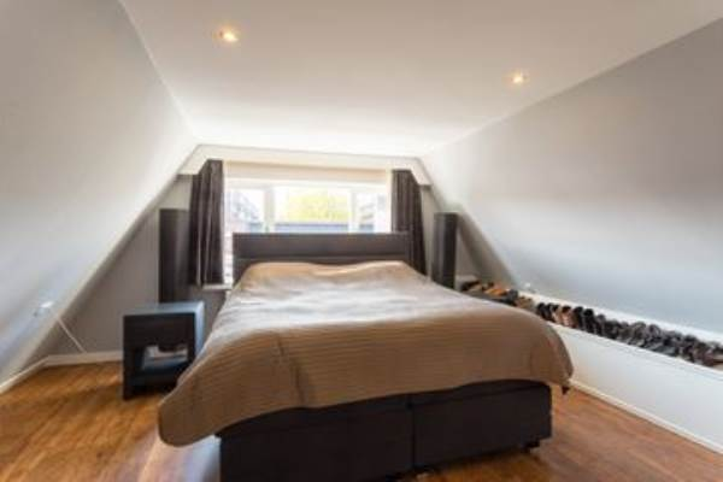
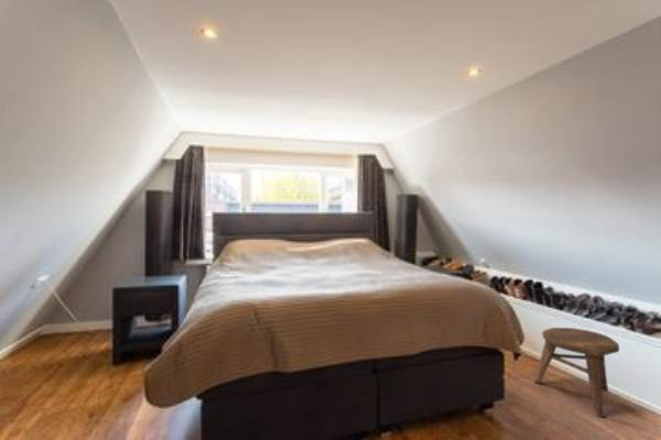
+ stool (581, 366)
